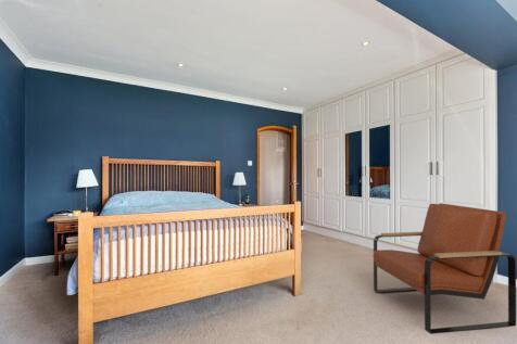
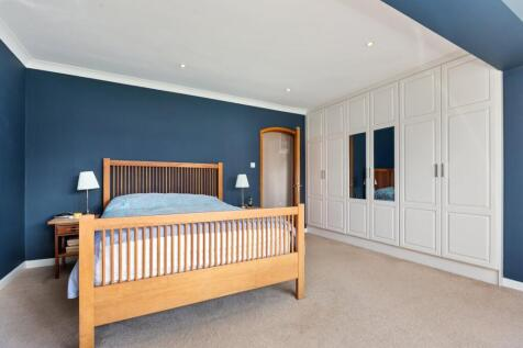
- armchair (432, 256)
